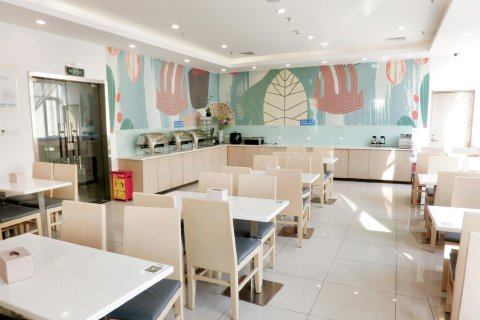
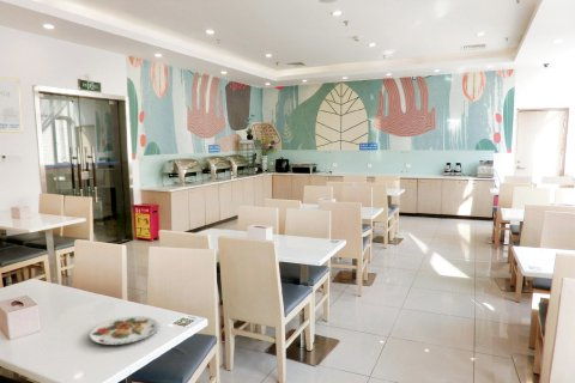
+ plate (125, 330)
